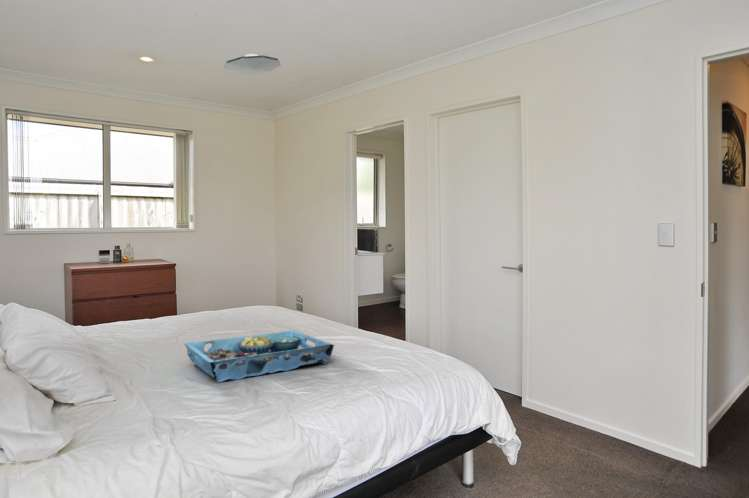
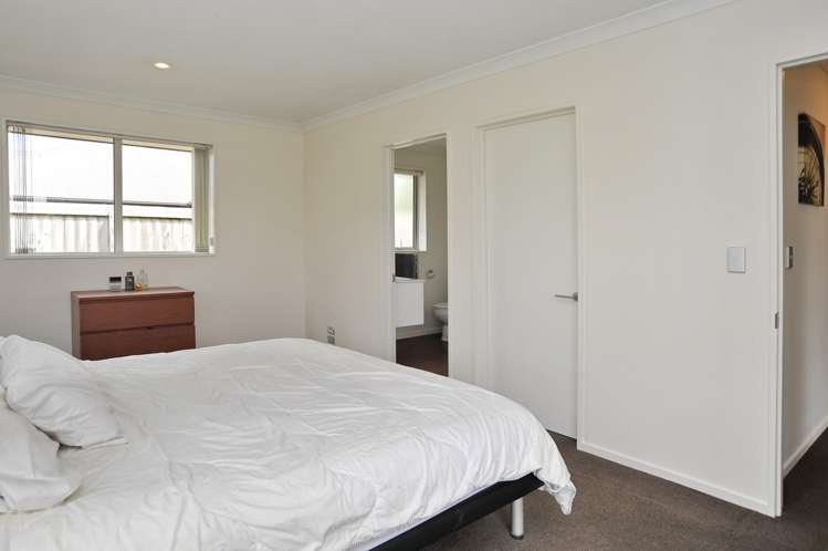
- ceiling light (252, 63)
- serving tray (258, 351)
